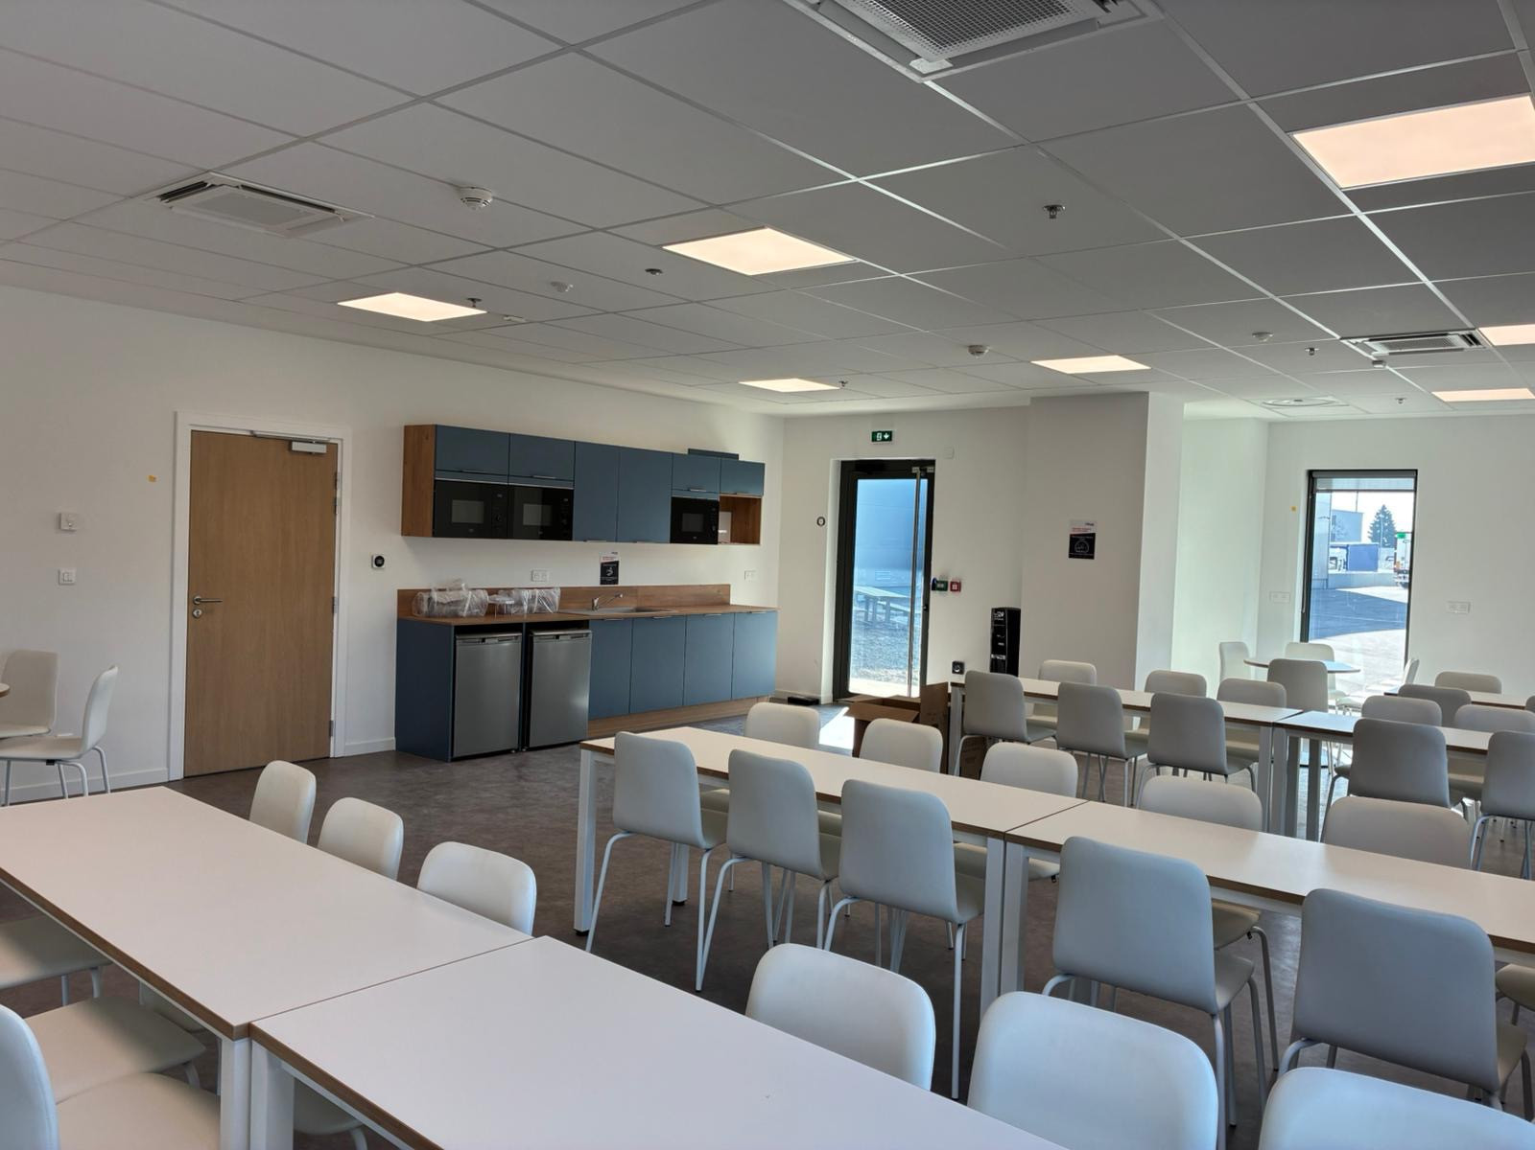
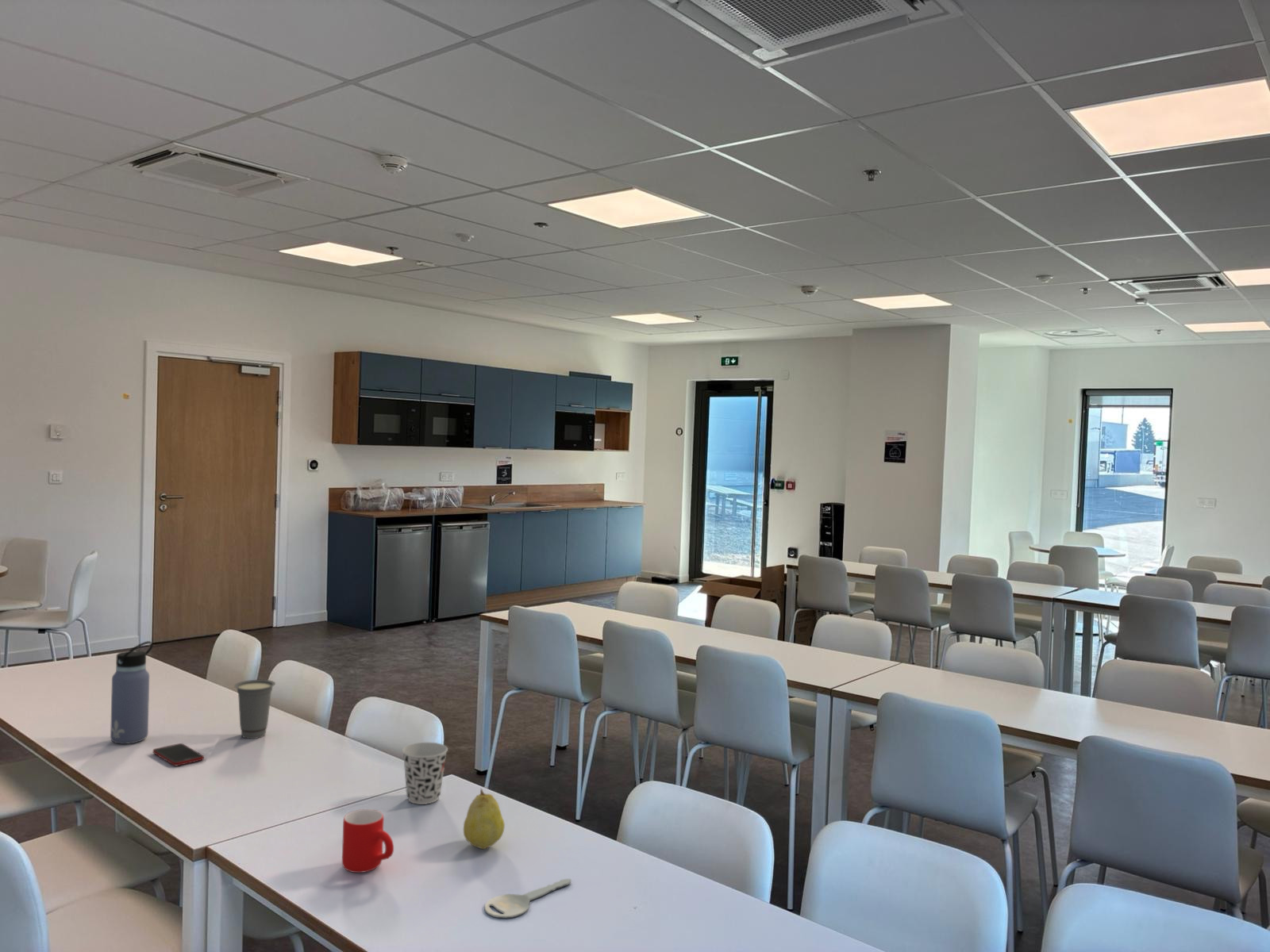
+ cell phone (178, 754)
+ fruit (484, 817)
+ water bottle (132, 689)
+ cup (424, 774)
+ mug (370, 843)
+ key (531, 896)
+ cup (254, 710)
